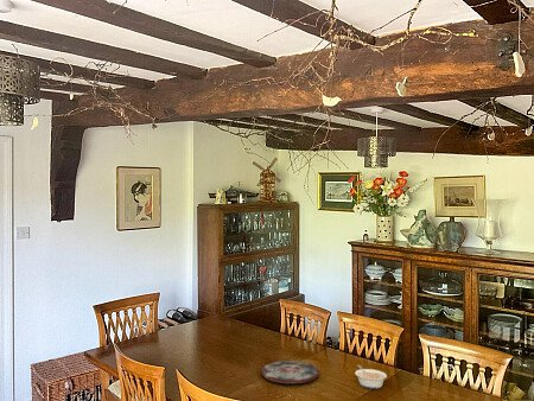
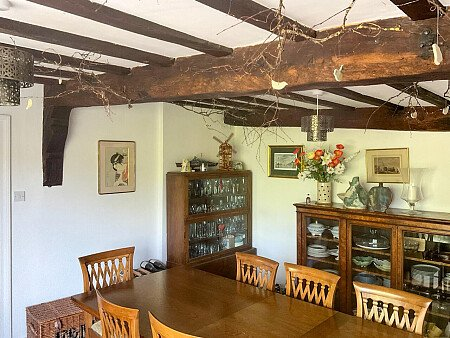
- plate (290, 371)
- legume (369, 377)
